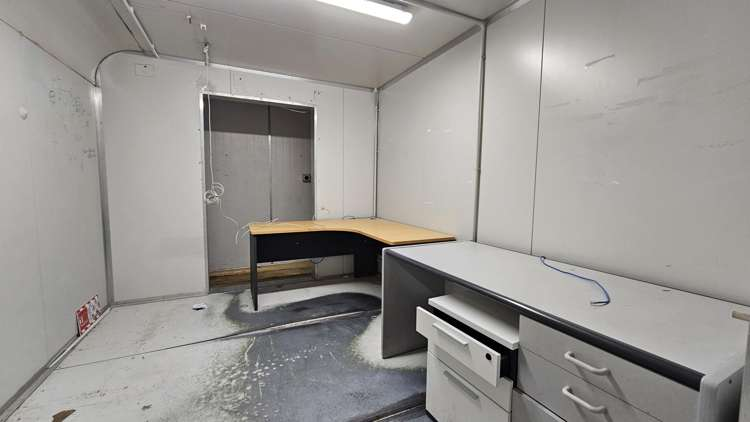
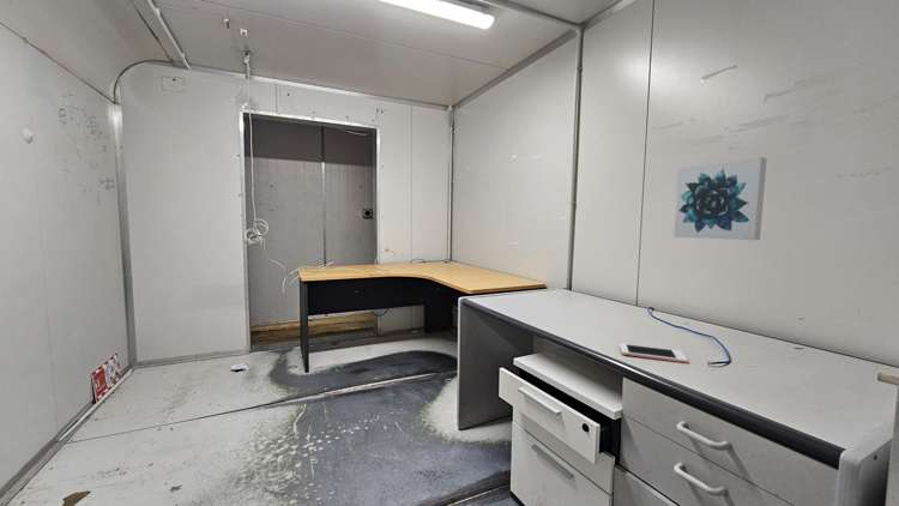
+ wall art (716, 200)
+ cell phone (651, 353)
